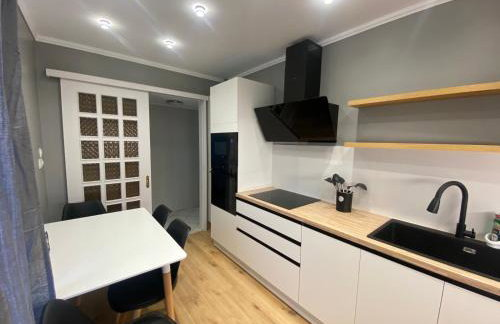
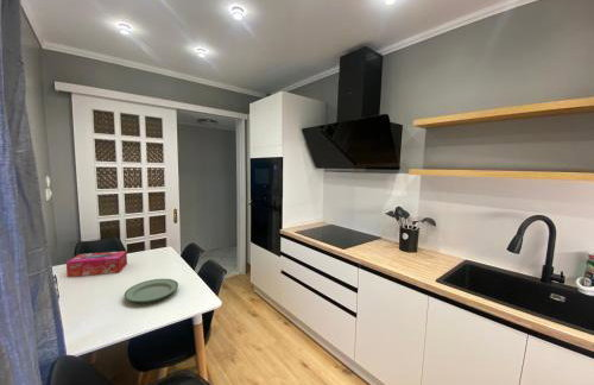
+ plate (152, 291)
+ tissue box (99, 263)
